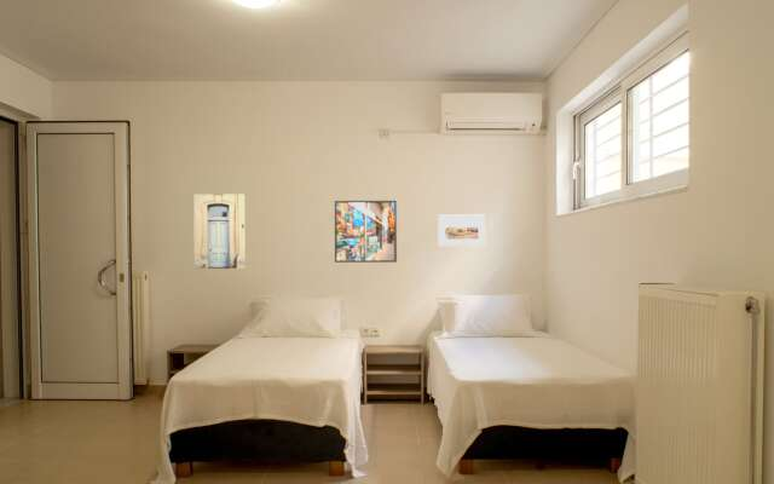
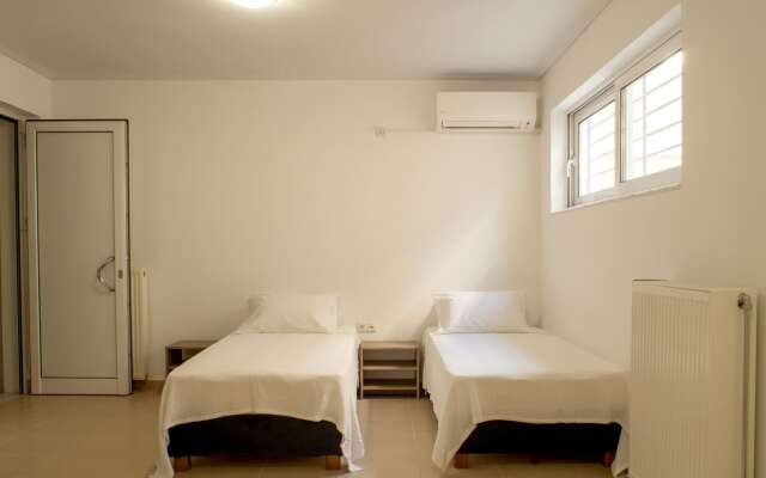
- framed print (461, 230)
- wall art (219, 231)
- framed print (365, 231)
